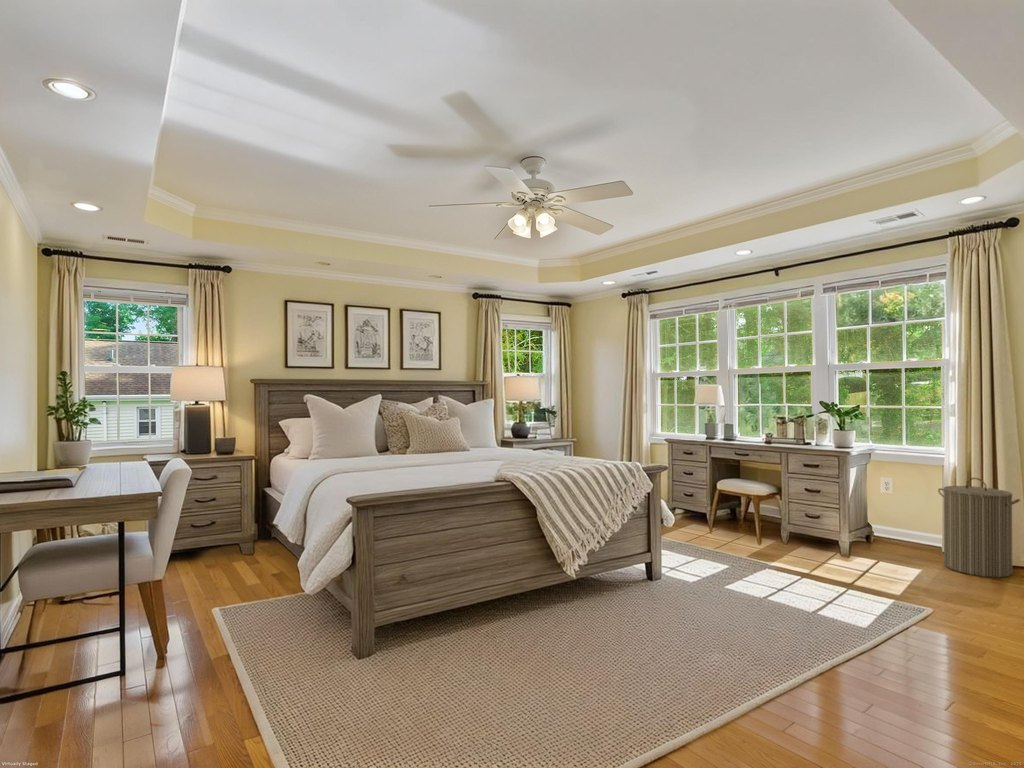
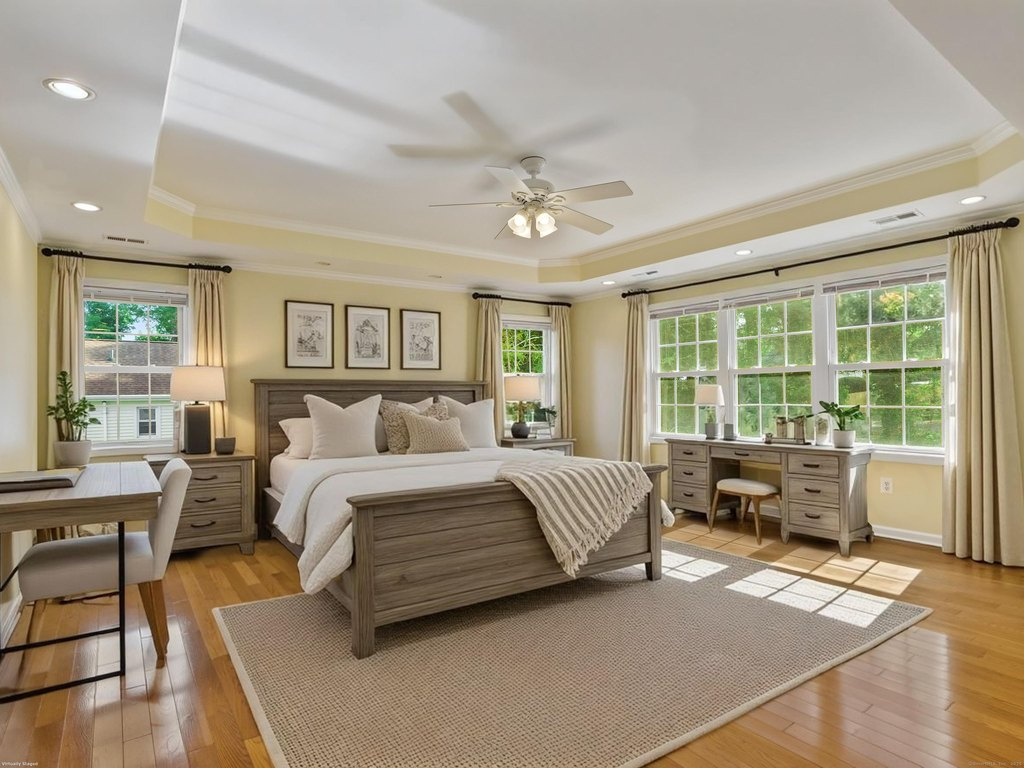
- laundry hamper (977, 523)
